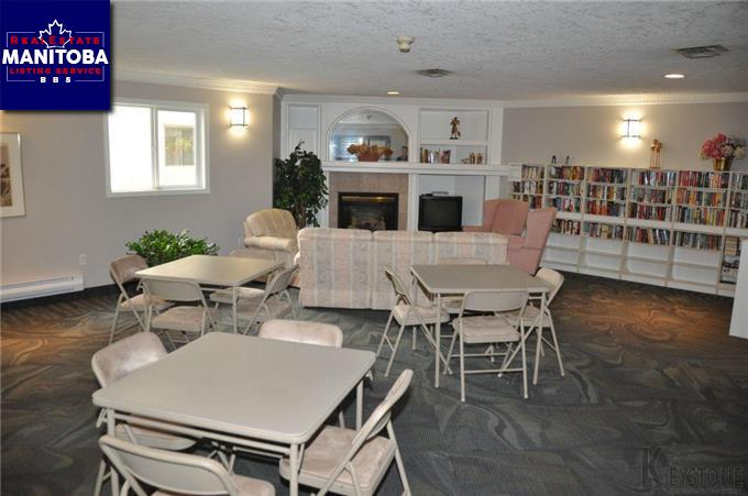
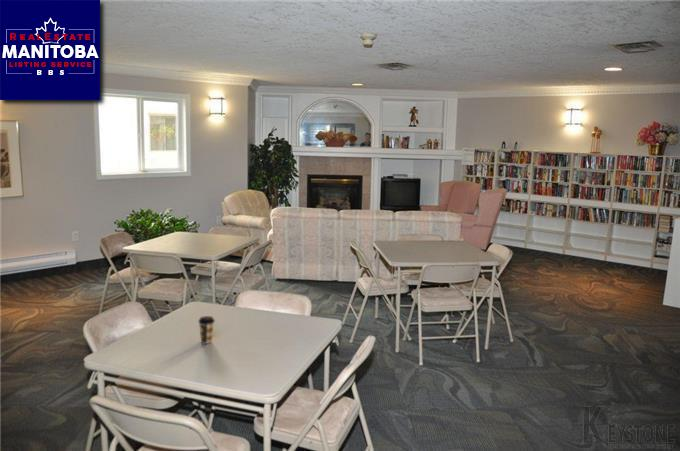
+ coffee cup (206, 330)
